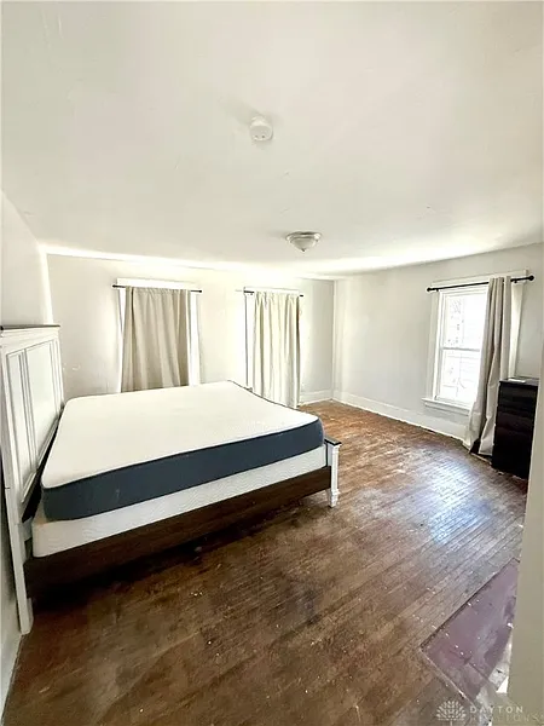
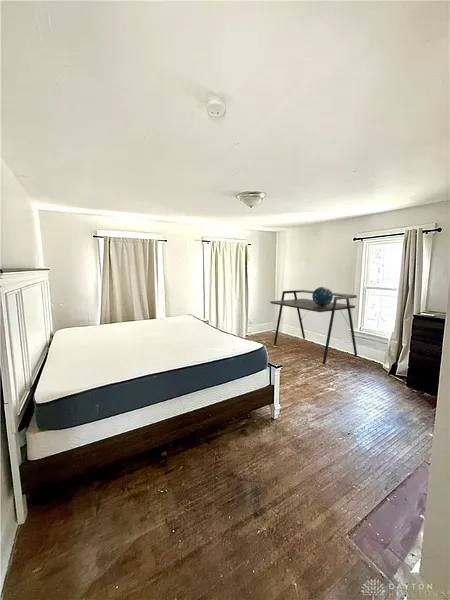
+ desk (302, 325)
+ globe (322, 296)
